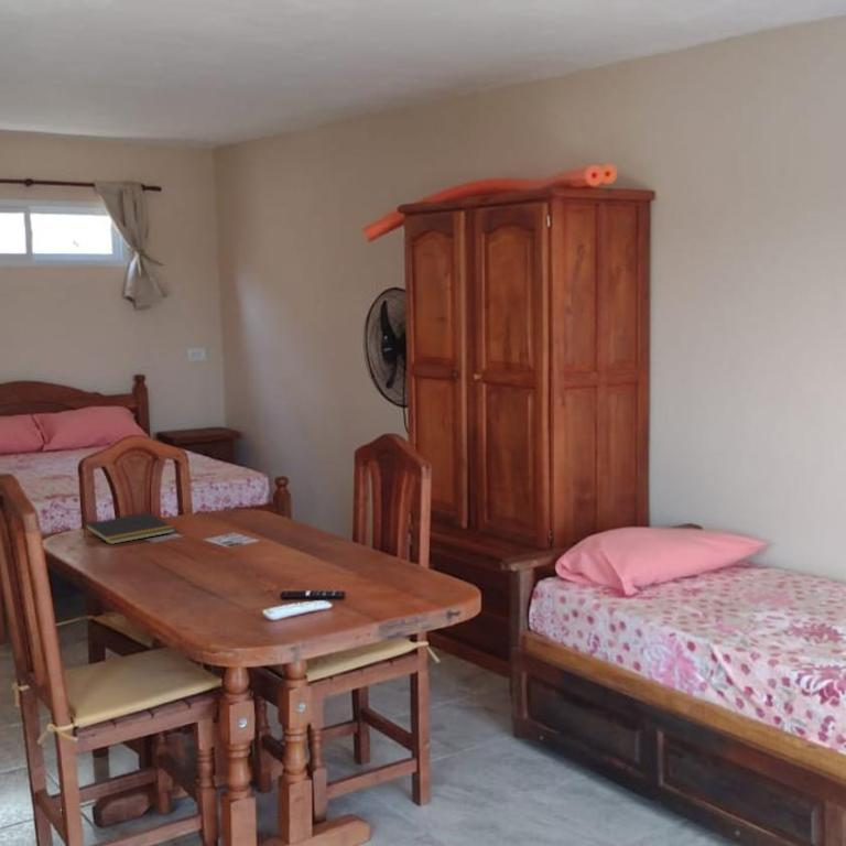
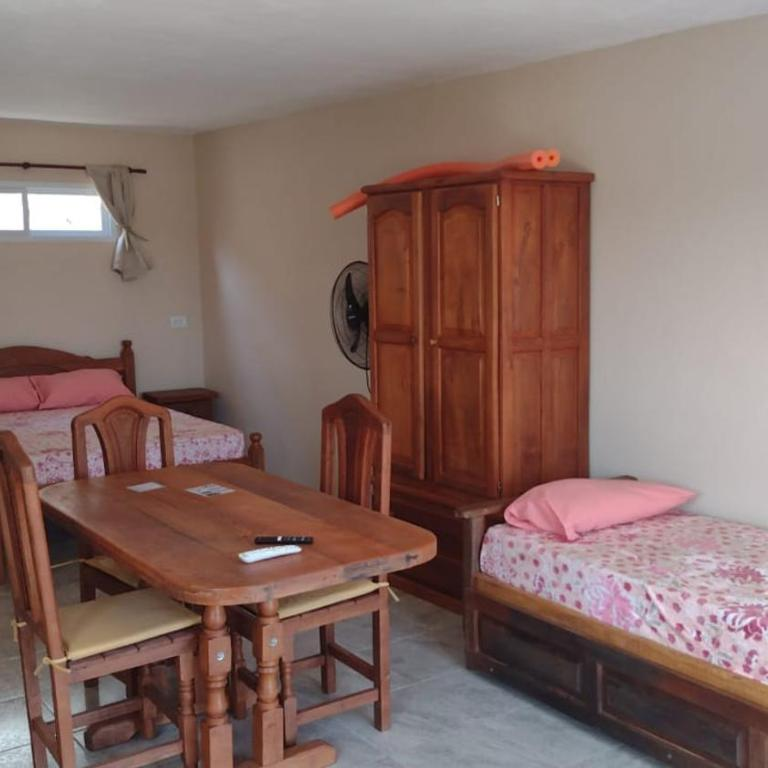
- notepad (130, 528)
